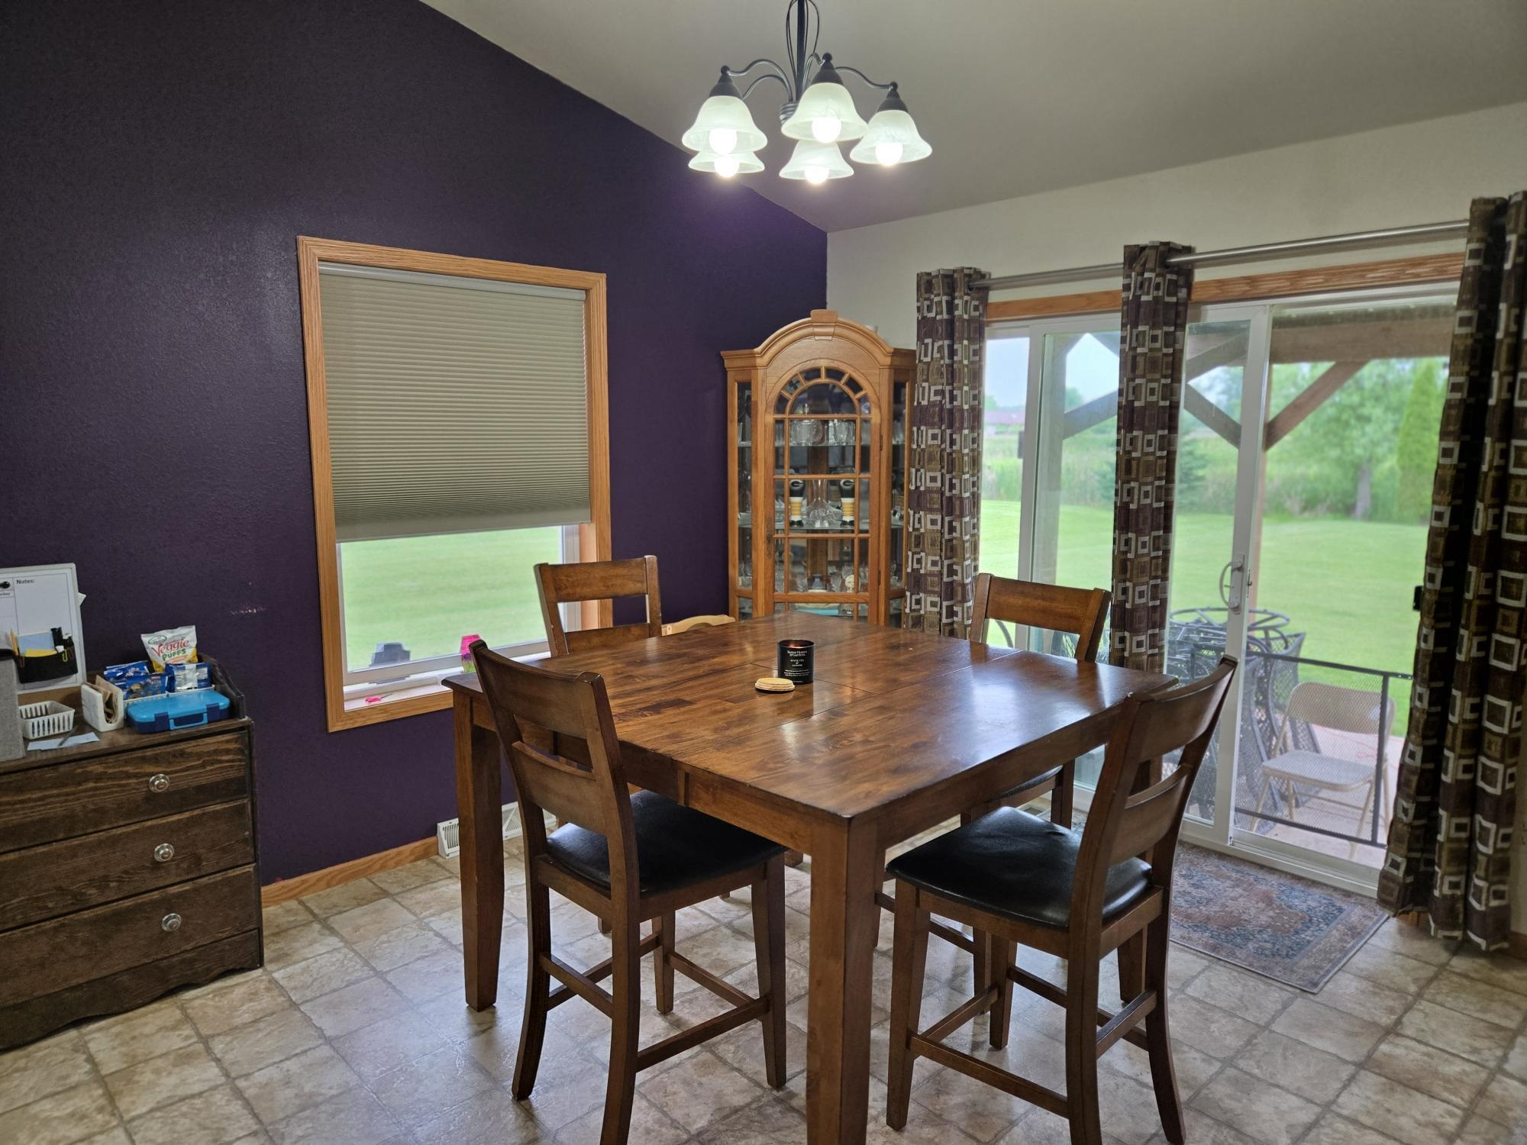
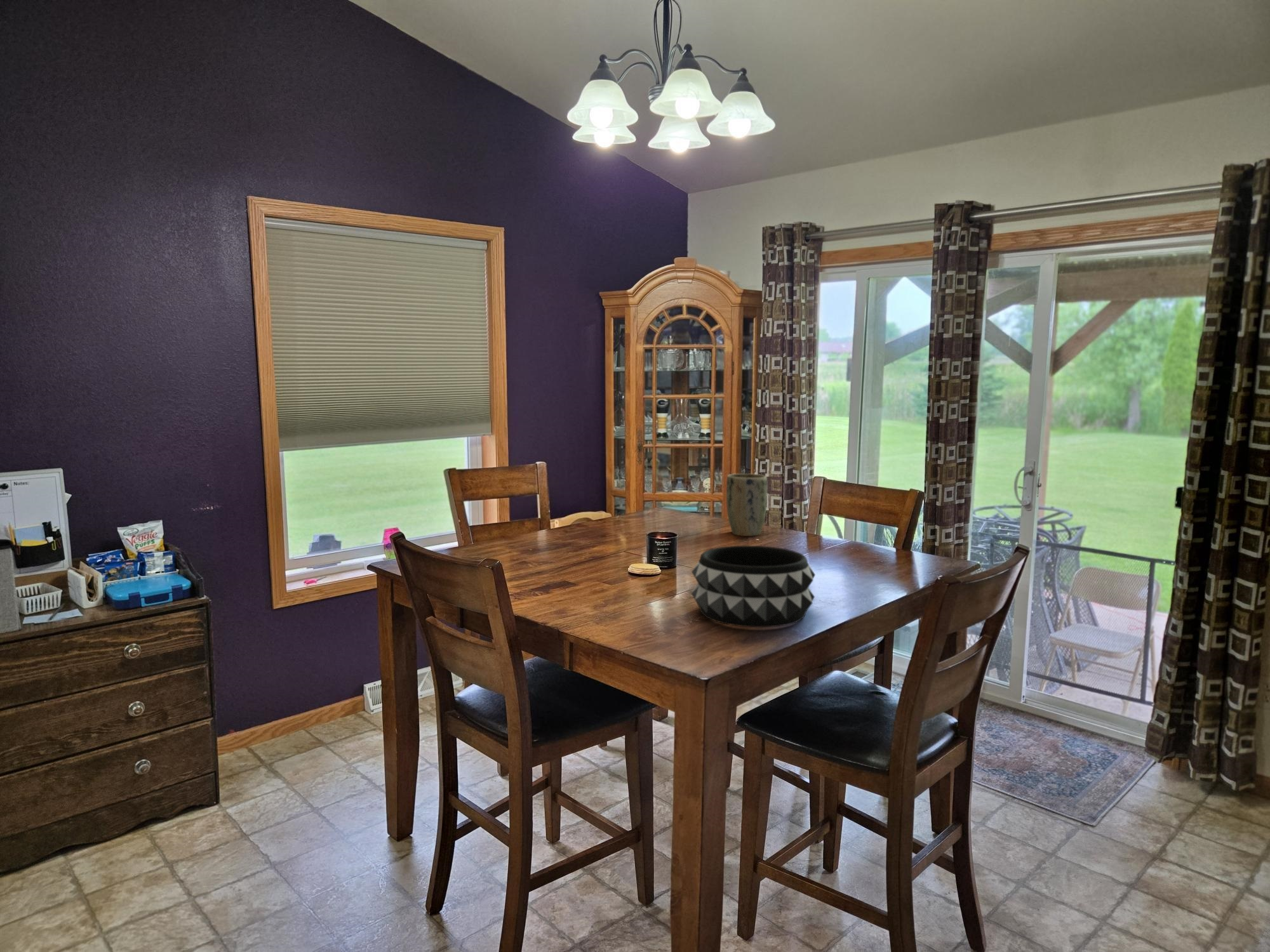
+ plant pot (746, 505)
+ decorative bowl (752, 584)
